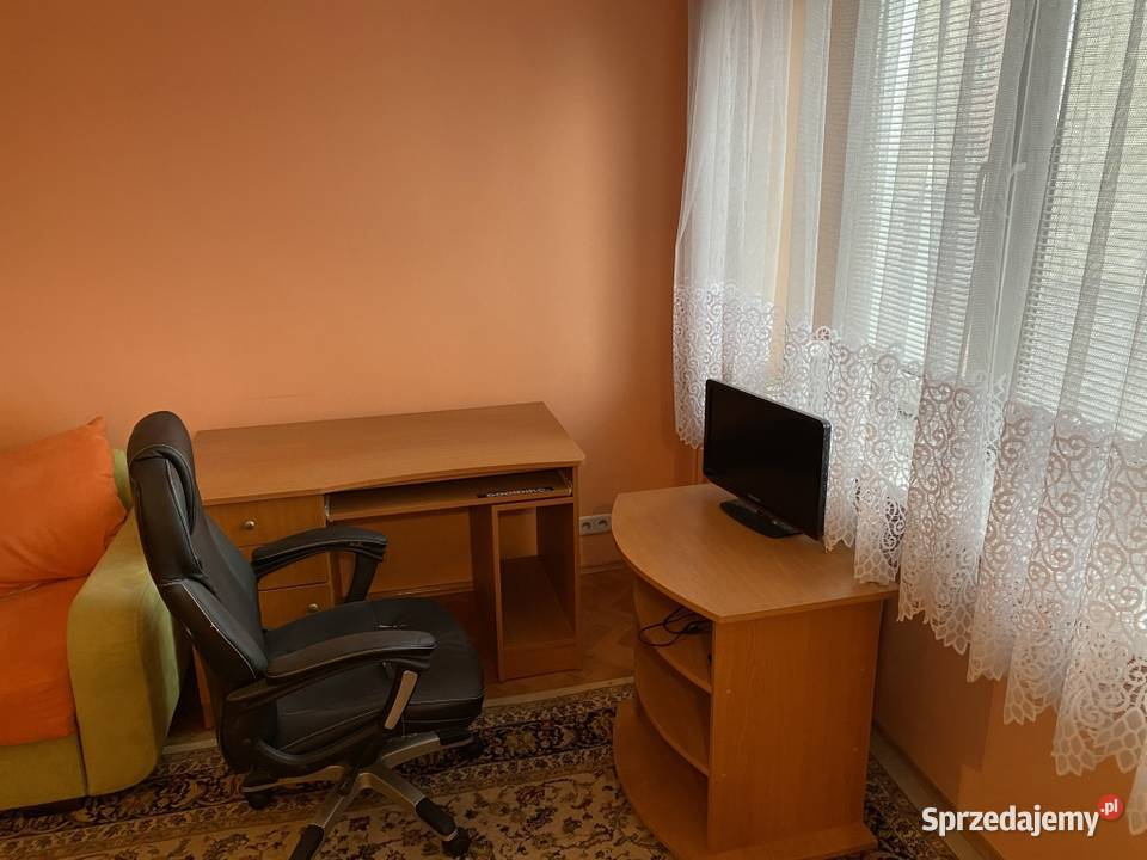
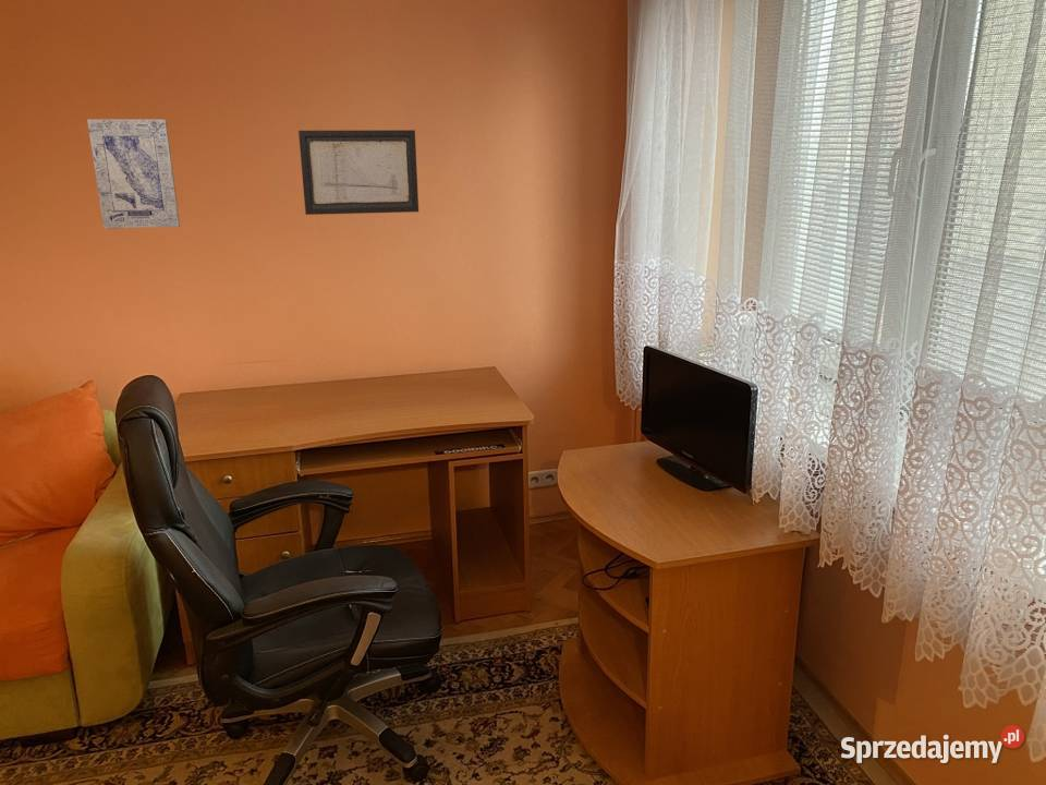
+ wall art (360, 172)
+ wall art (134, 174)
